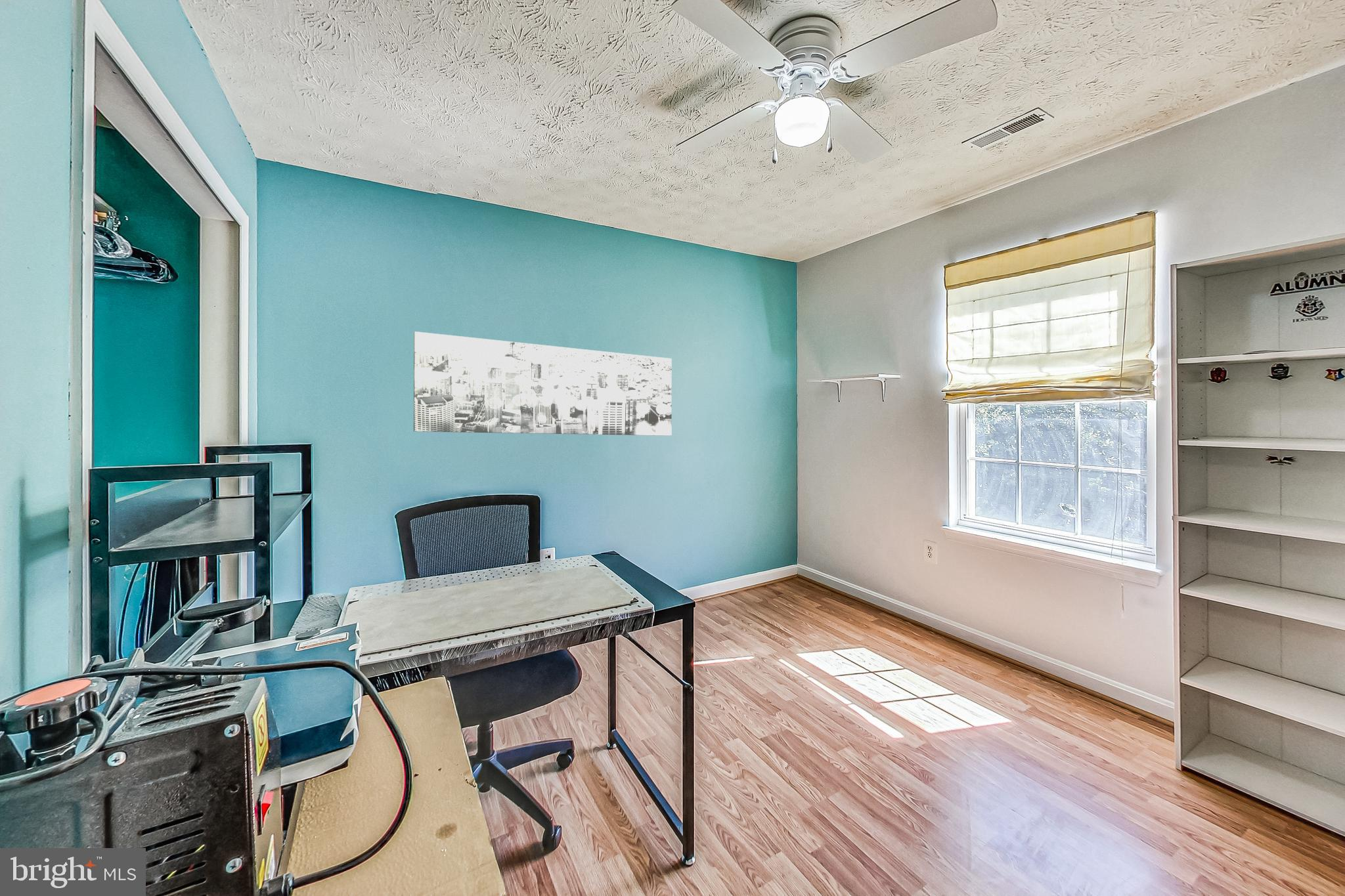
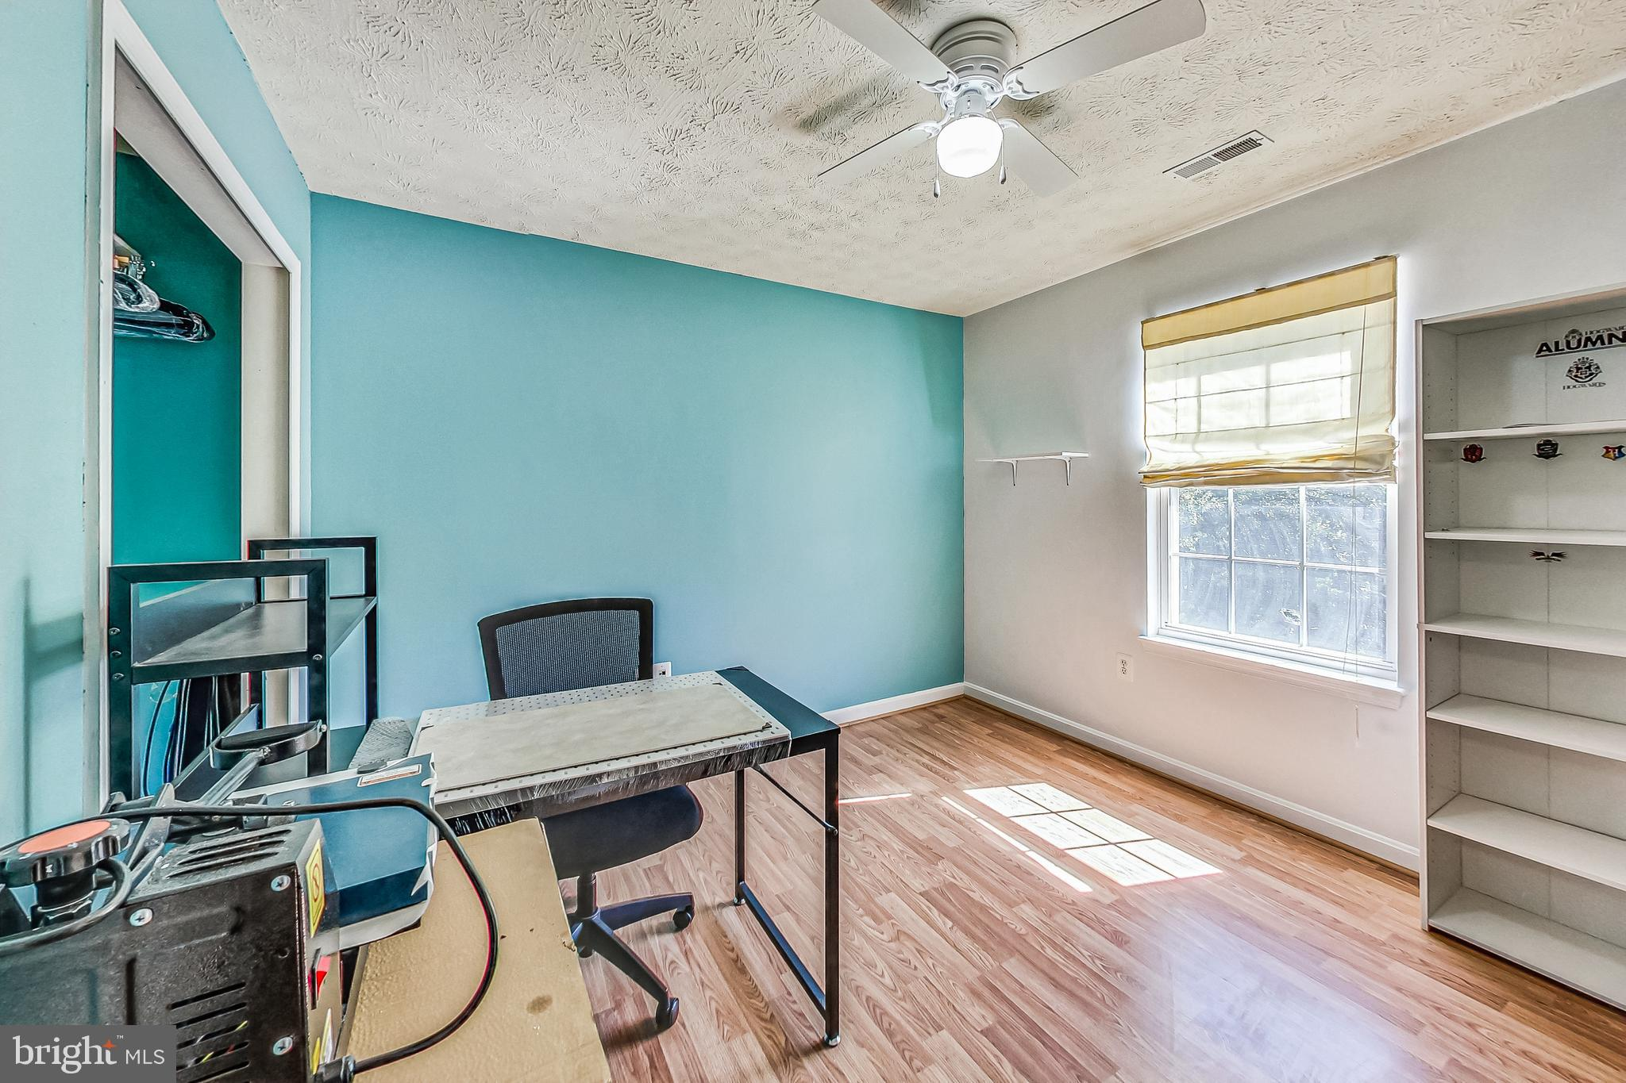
- wall art (558, 390)
